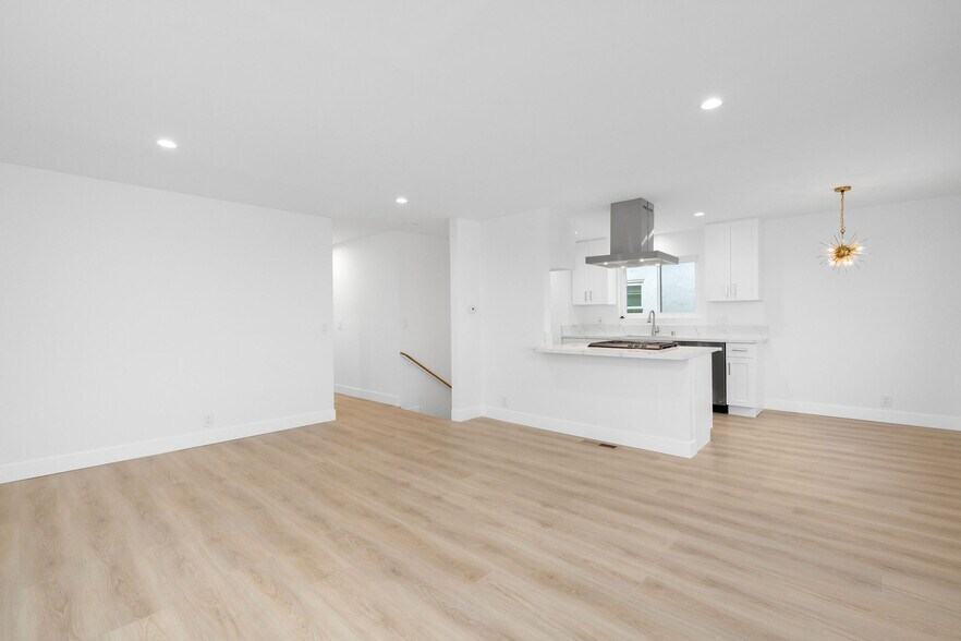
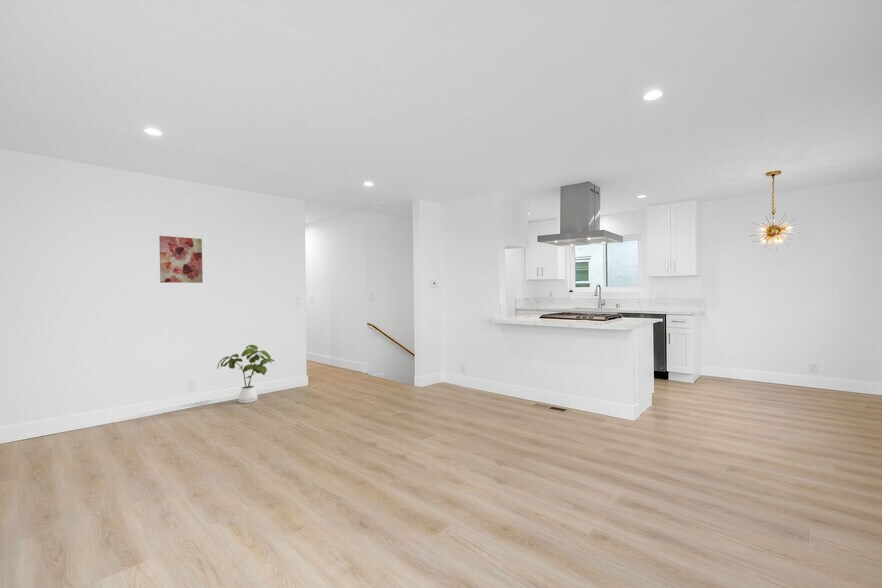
+ wall art (181, 260)
+ house plant (253, 372)
